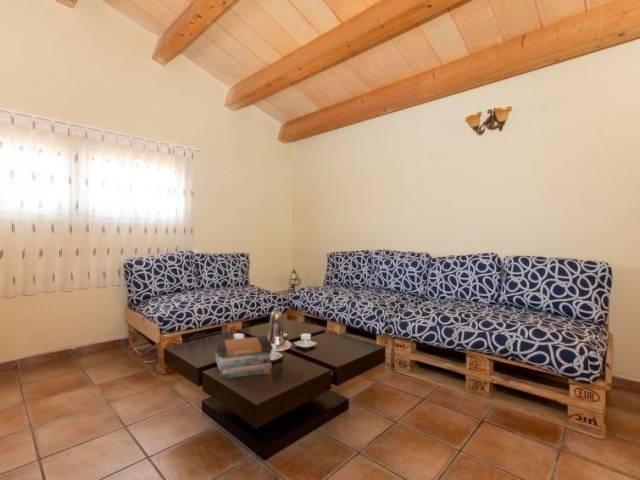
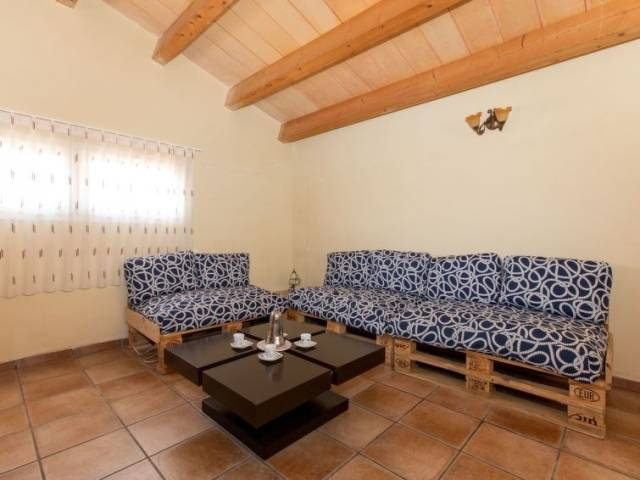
- book stack (243, 356)
